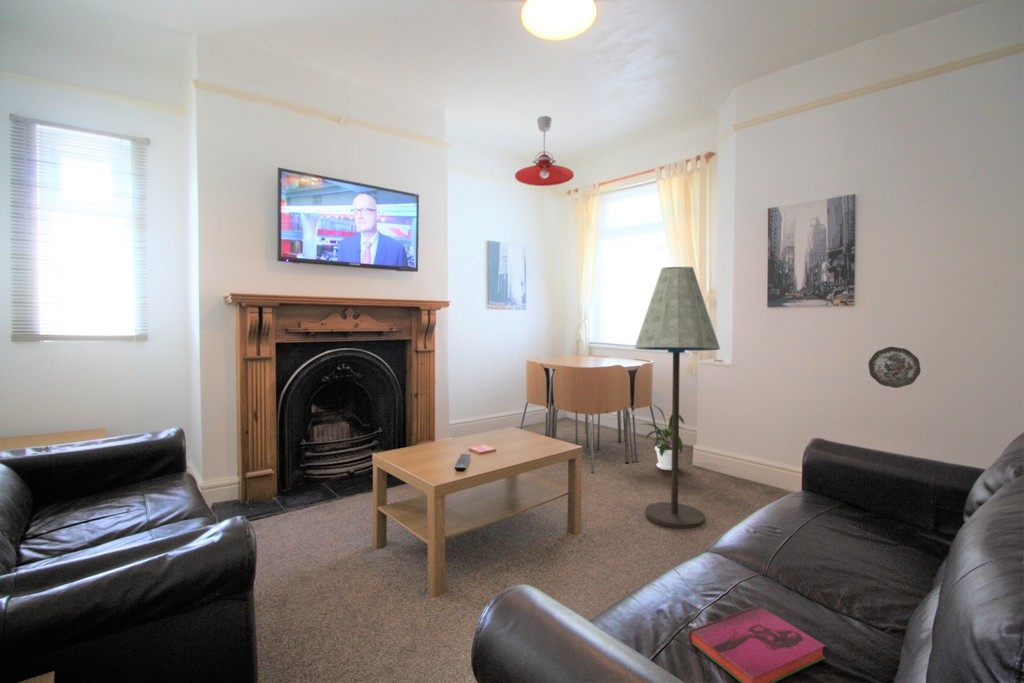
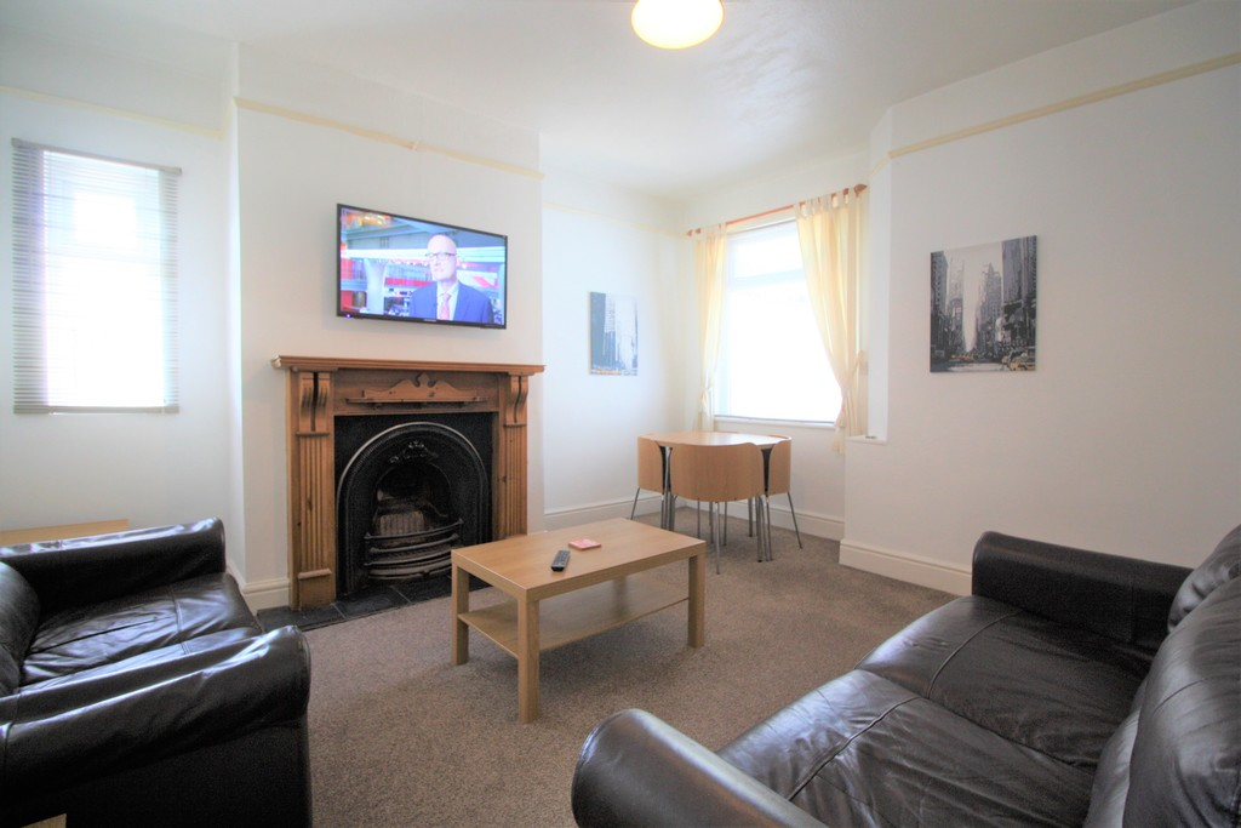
- floor lamp (675, 391)
- pendant light (544, 148)
- house plant (665, 436)
- decorative plate (894, 367)
- hardback book (755, 643)
